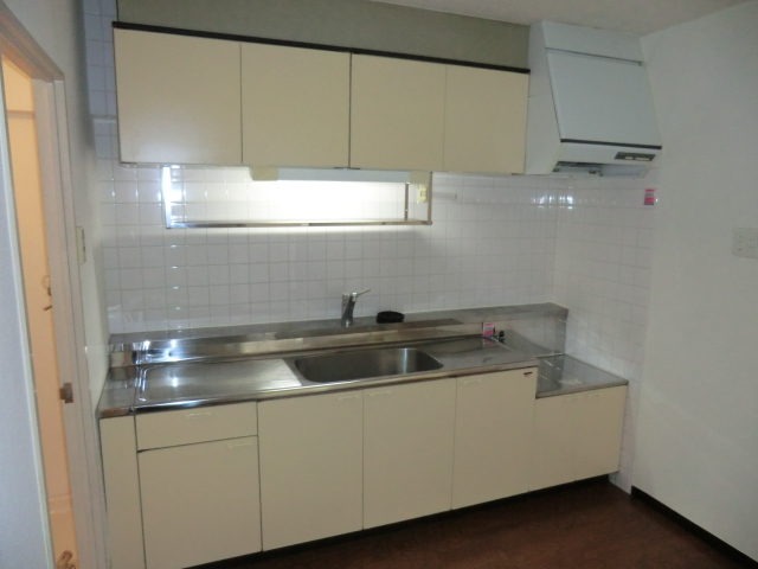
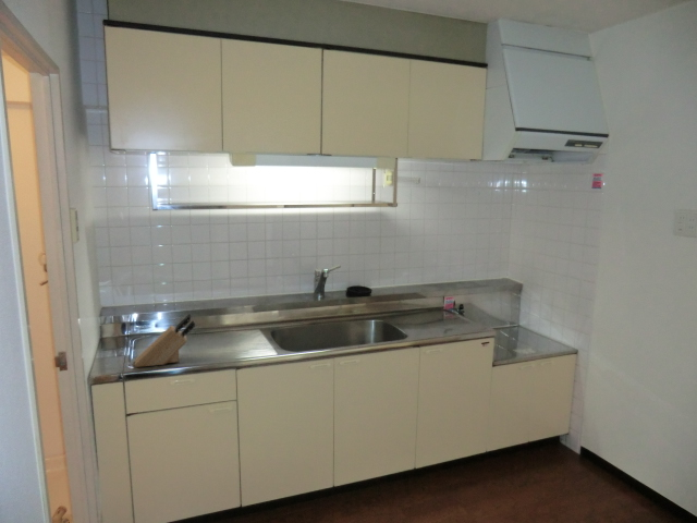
+ knife block (164, 339)
